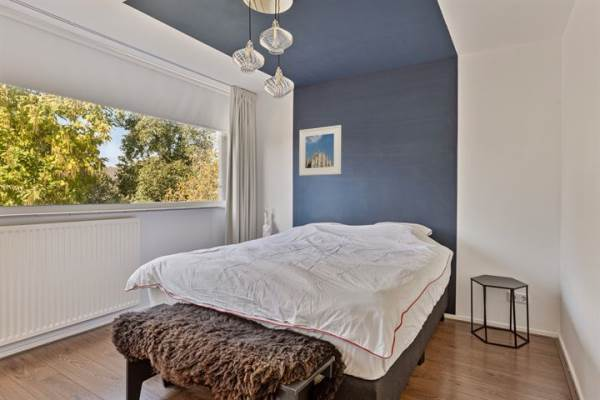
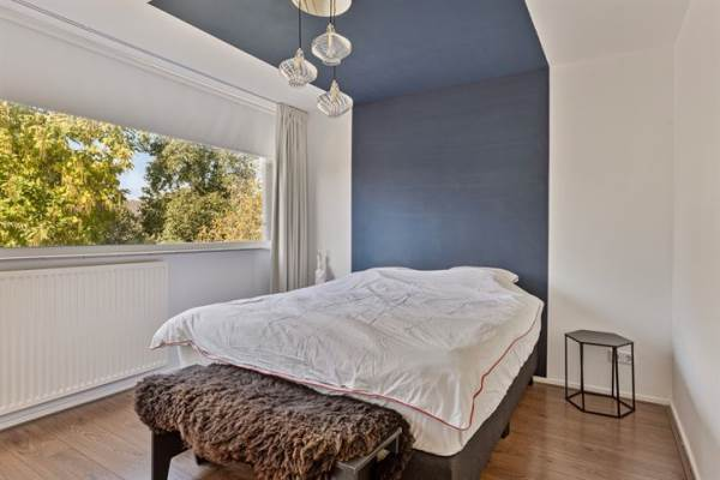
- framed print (319, 151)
